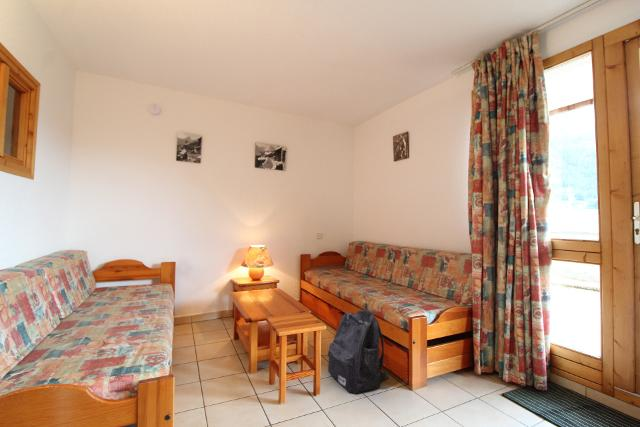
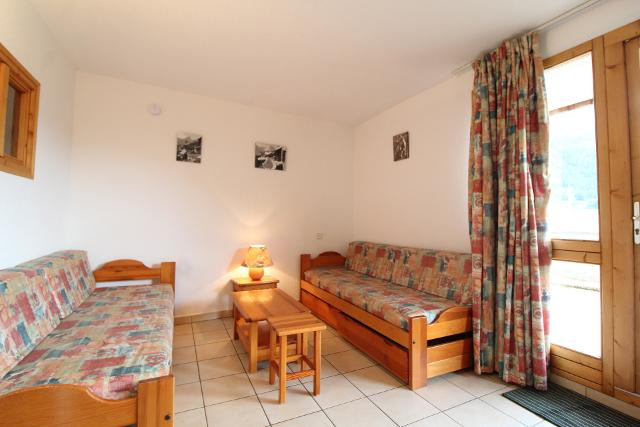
- backpack (357, 344)
